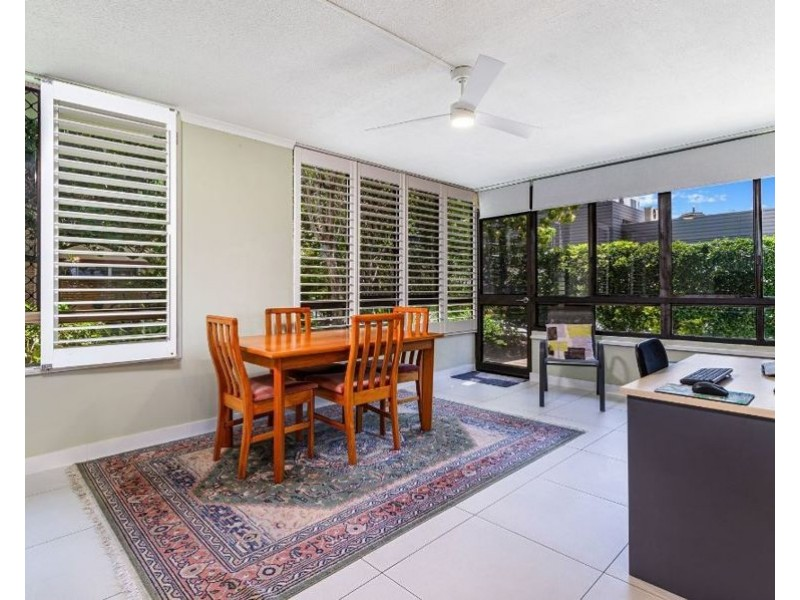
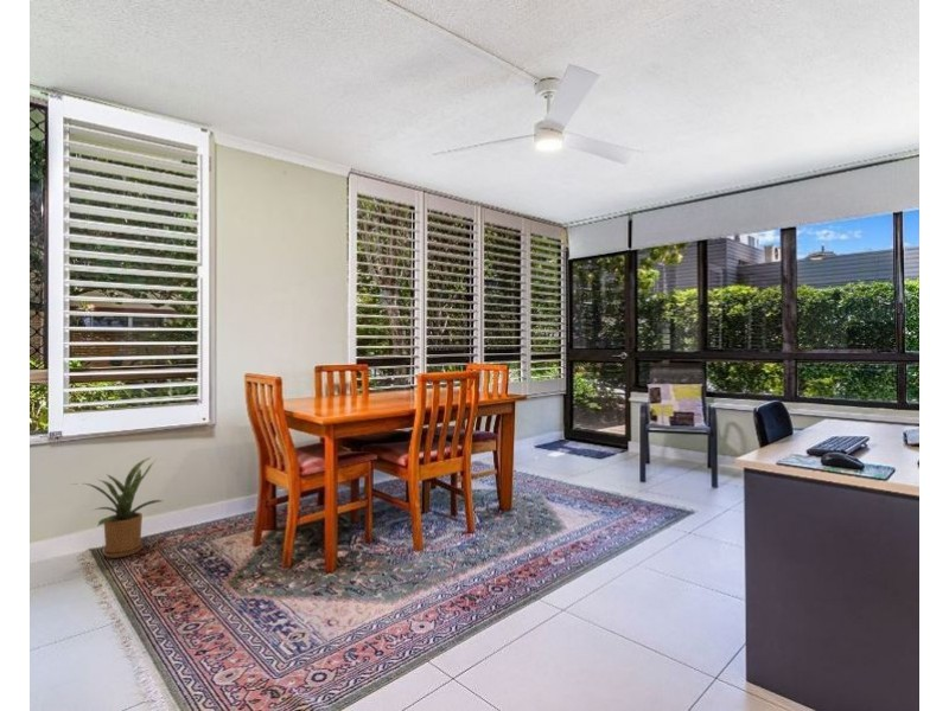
+ house plant (120, 506)
